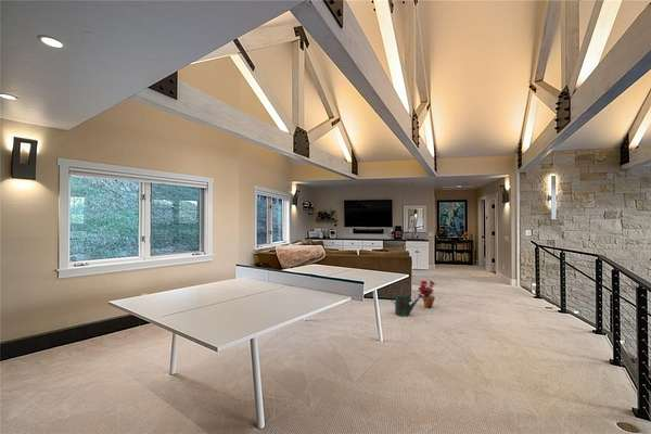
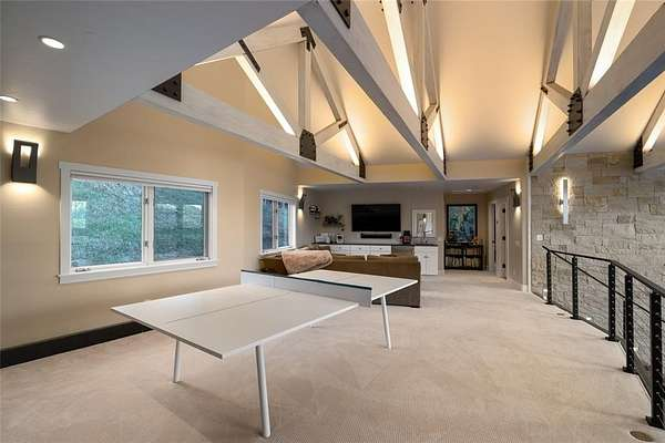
- potted plant (426, 294)
- watering can (406, 303)
